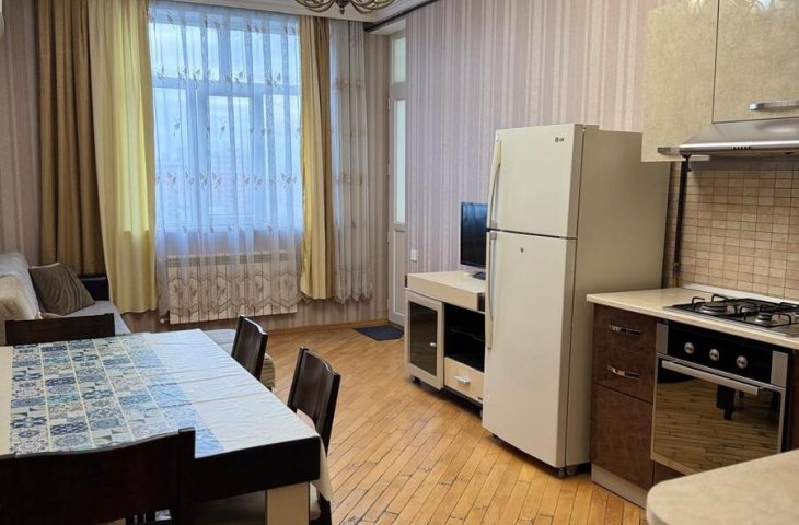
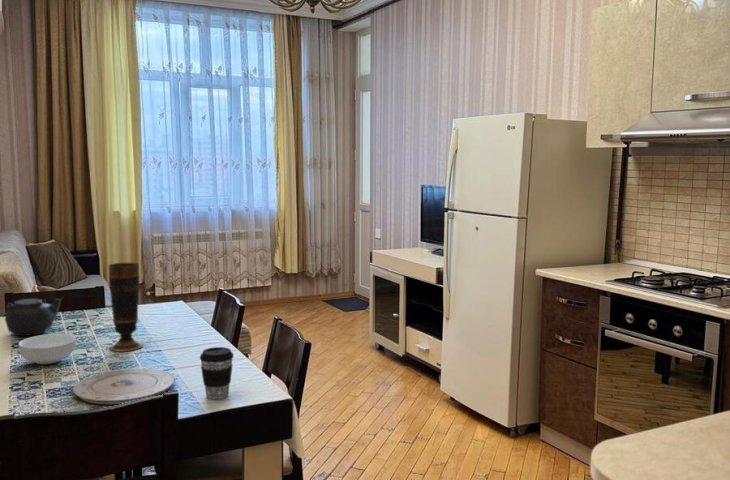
+ cereal bowl (47, 350)
+ vase (125, 306)
+ coffee cup (217, 373)
+ plate (125, 385)
+ teapot (34, 316)
